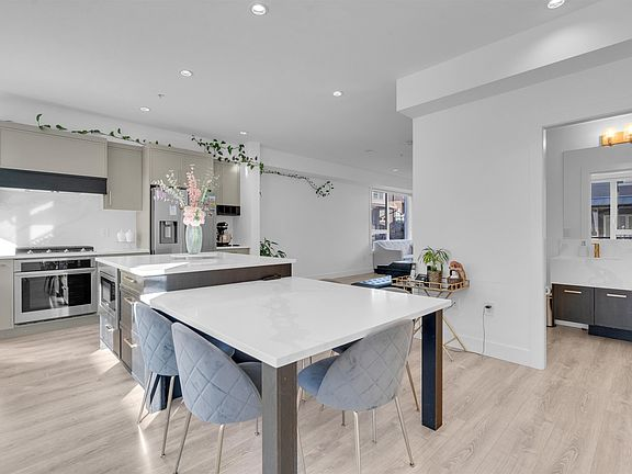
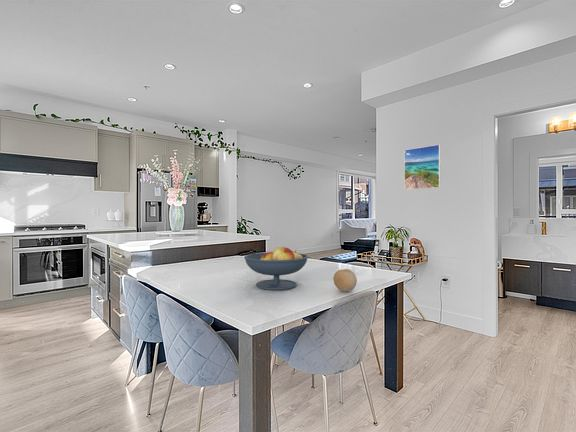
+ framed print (421, 168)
+ fruit (345, 280)
+ fruit bowl (276, 265)
